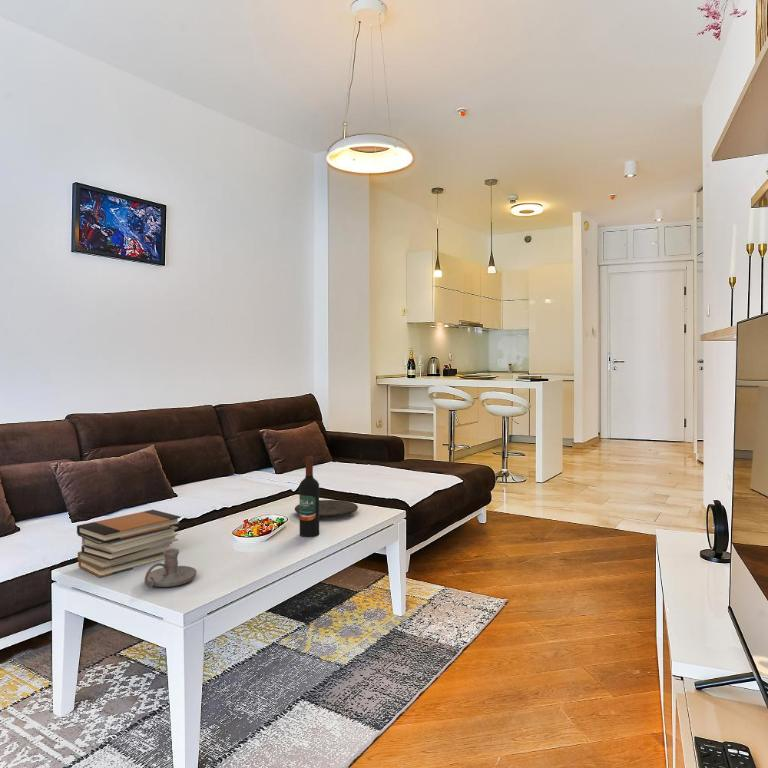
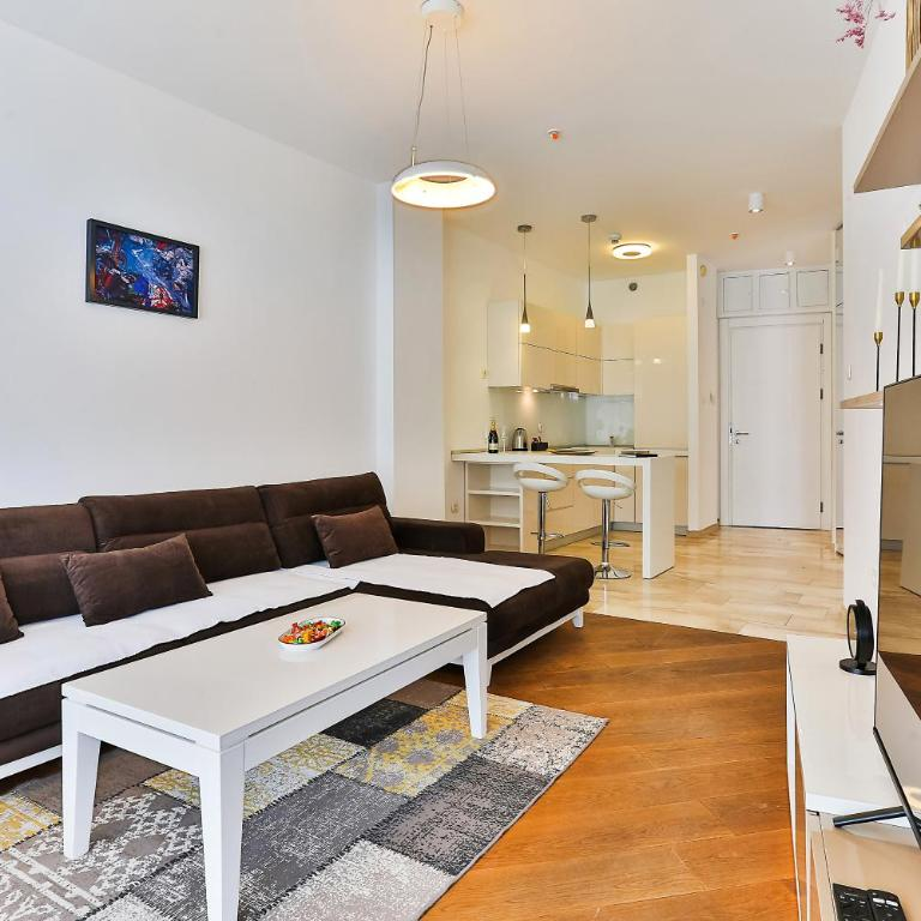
- wine bottle (309, 495)
- plate (326, 510)
- candle holder (167, 568)
- book stack (130, 541)
